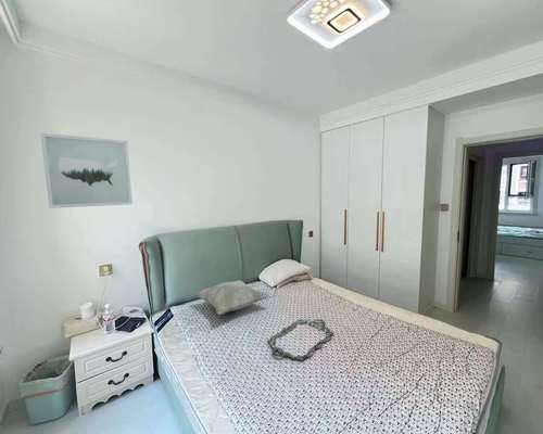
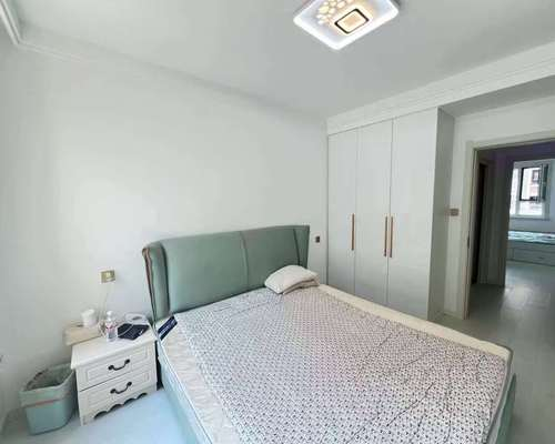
- serving tray (293, 329)
- decorative pillow (231, 294)
- wall art (90, 171)
